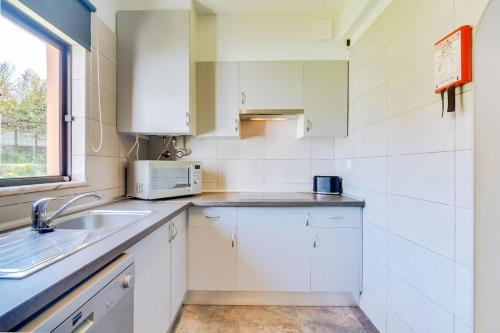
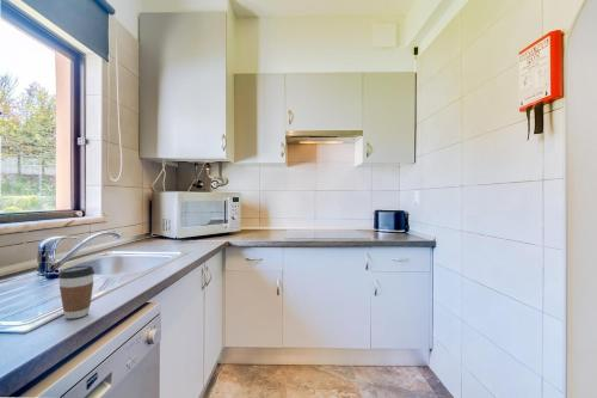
+ coffee cup (76, 290)
